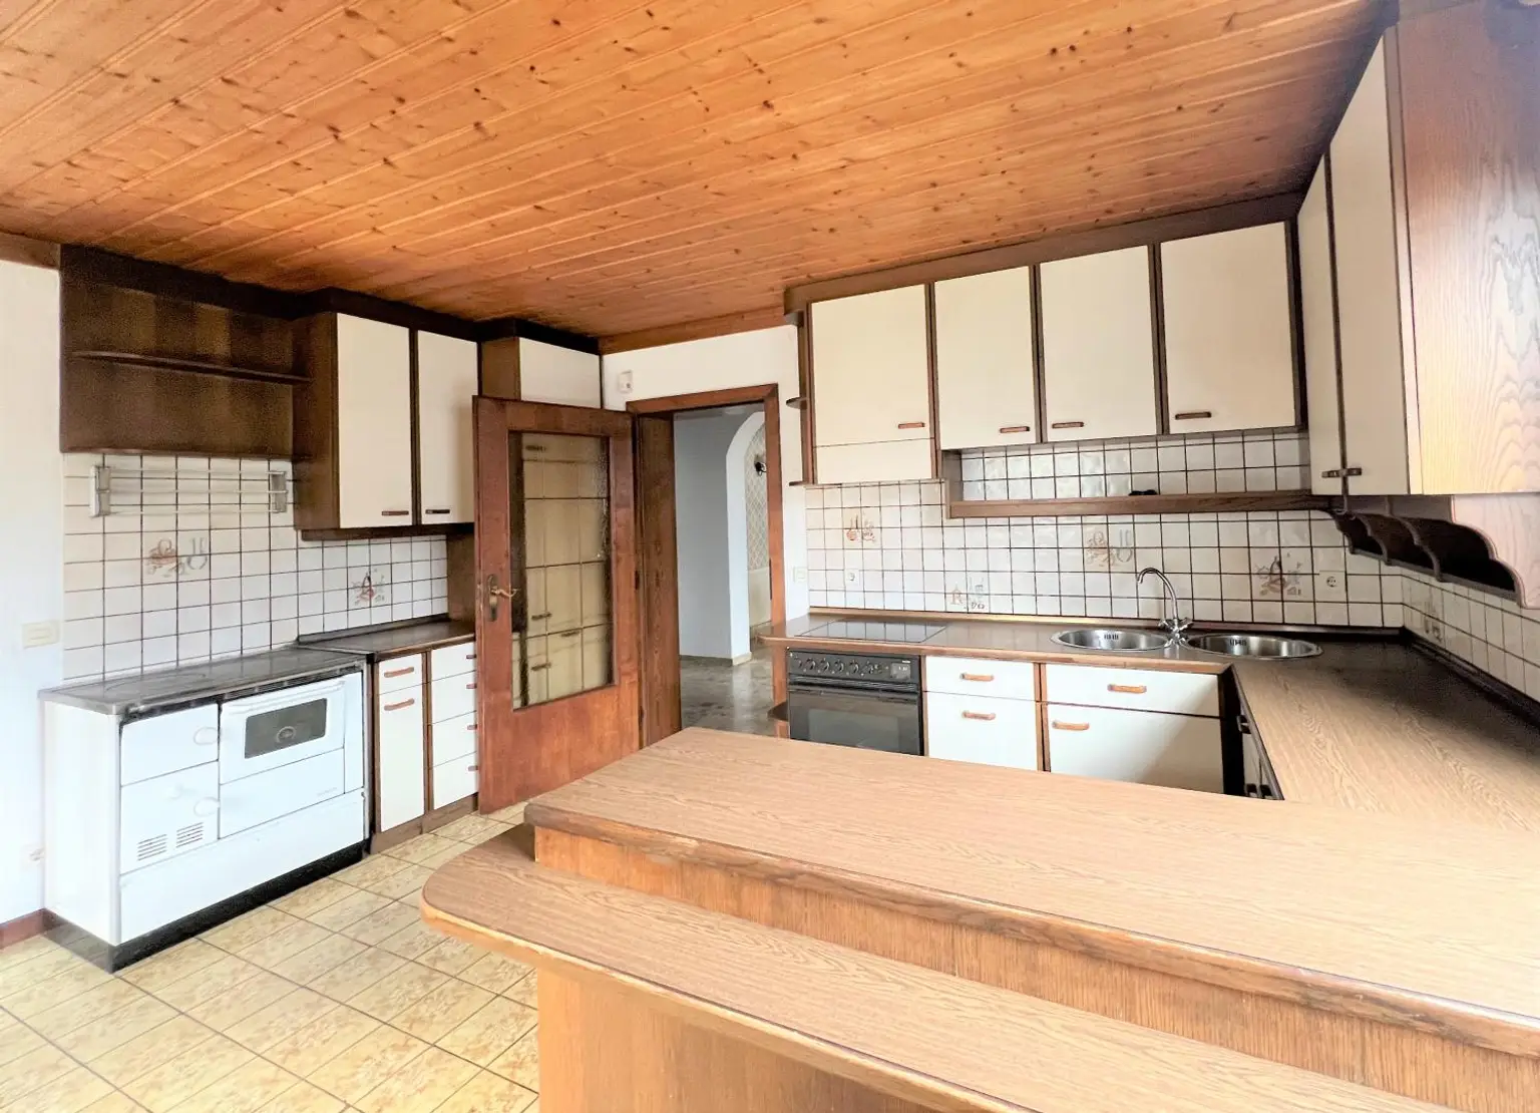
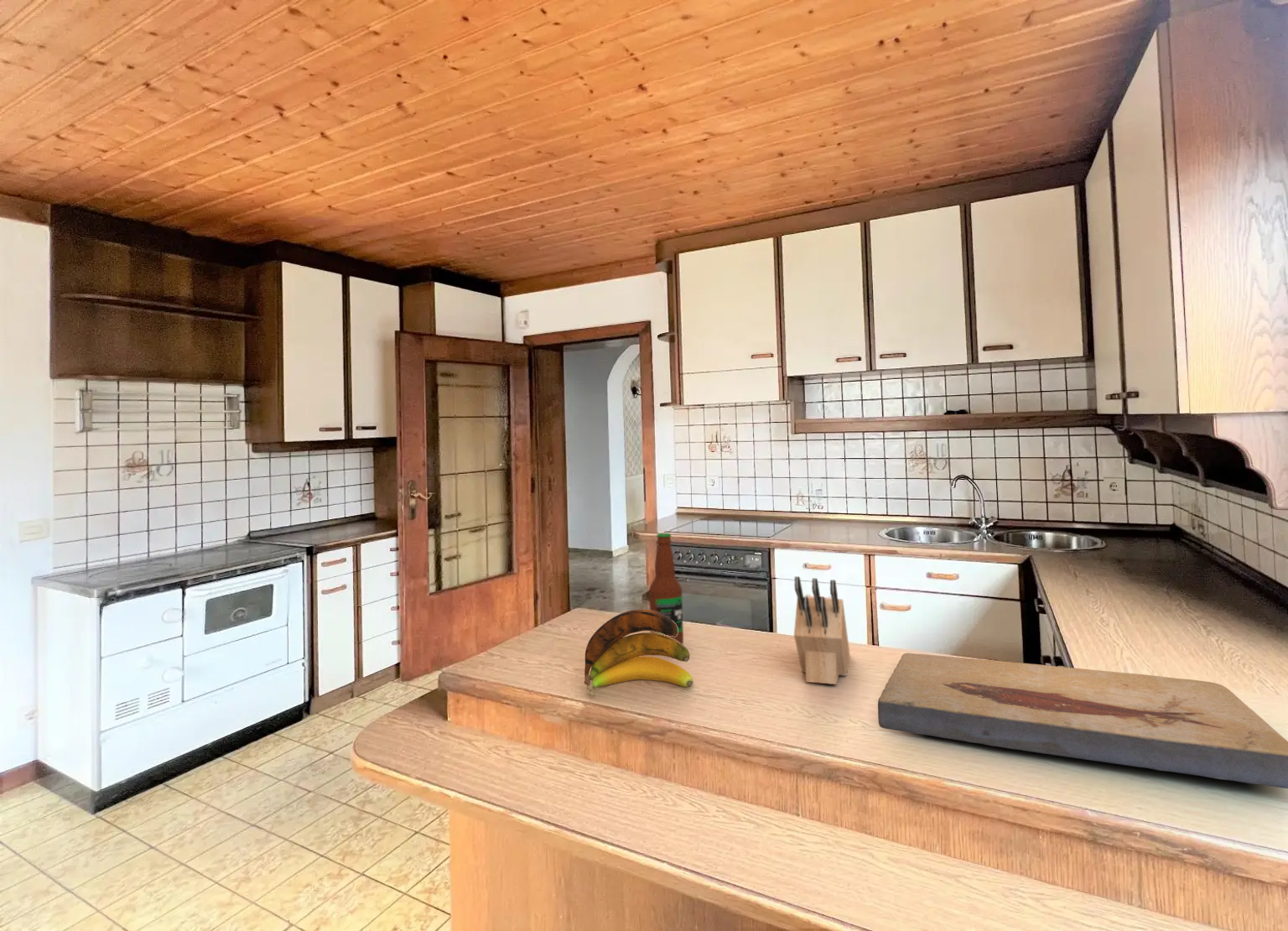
+ fish fossil (1054, 705)
+ knife block (822, 622)
+ banana (640, 649)
+ bottle (665, 590)
